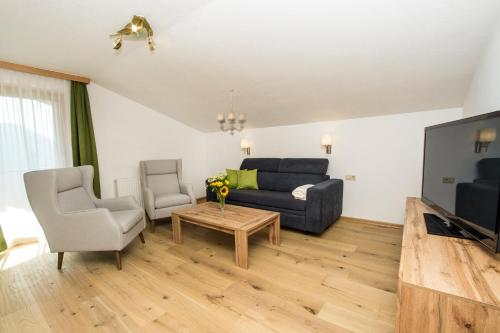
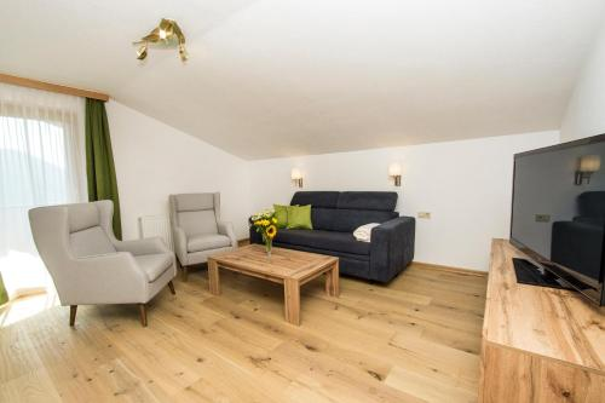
- chandelier (231, 113)
